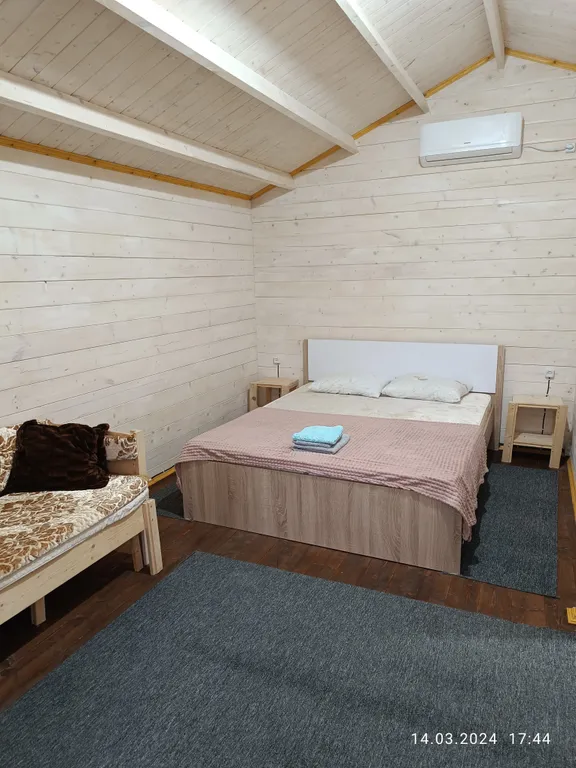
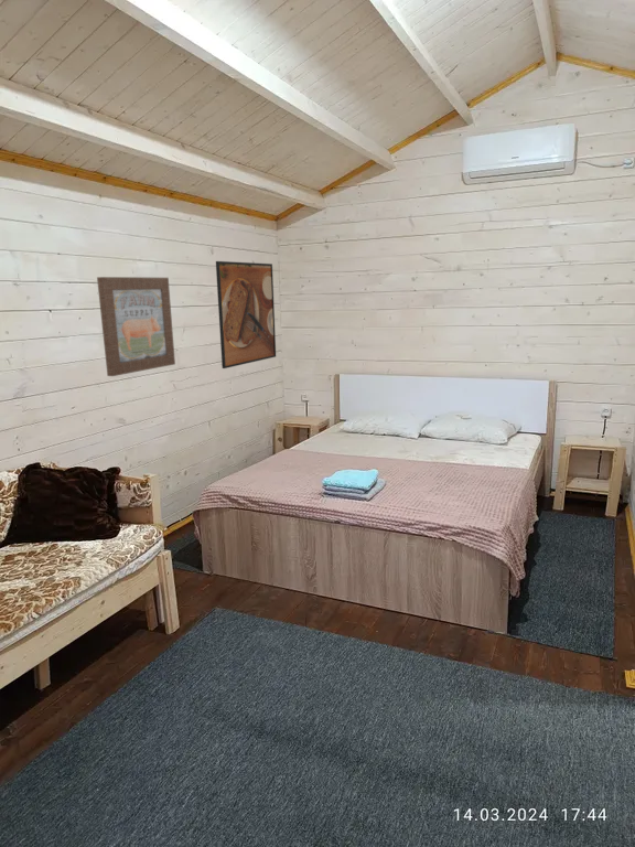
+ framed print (248, 313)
+ wall art (139, 324)
